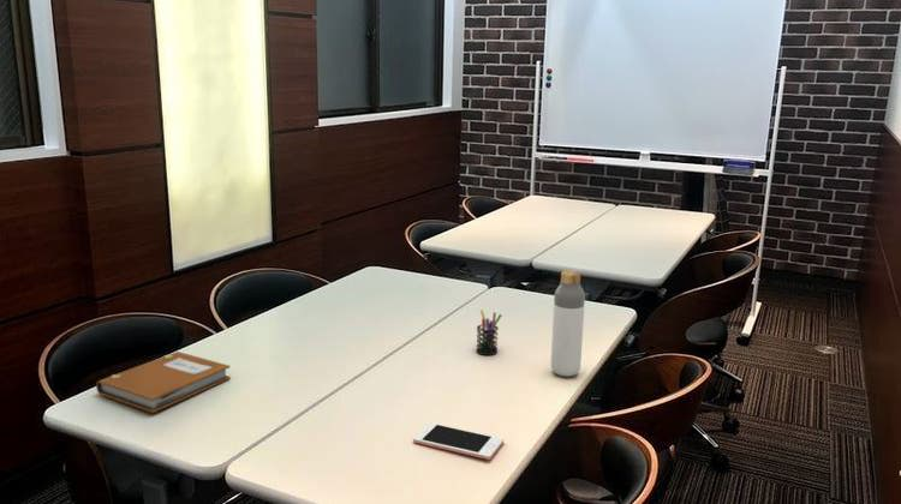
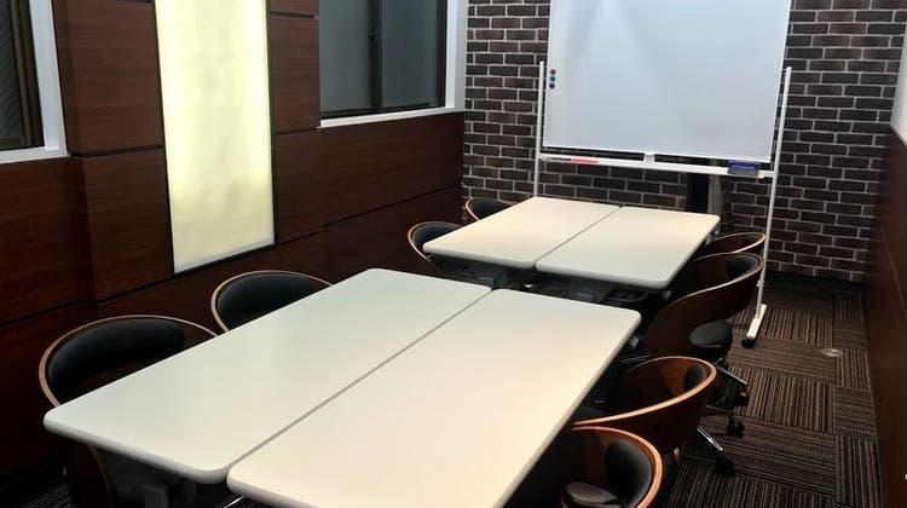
- notebook (167, 378)
- cell phone (458, 440)
- bottle (567, 323)
- pen holder (490, 330)
